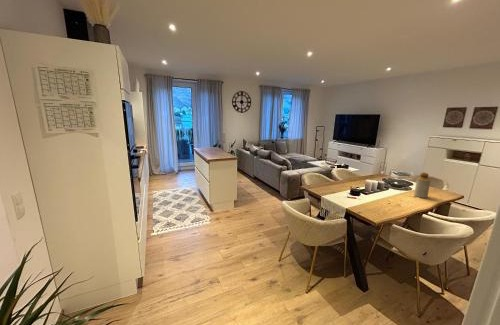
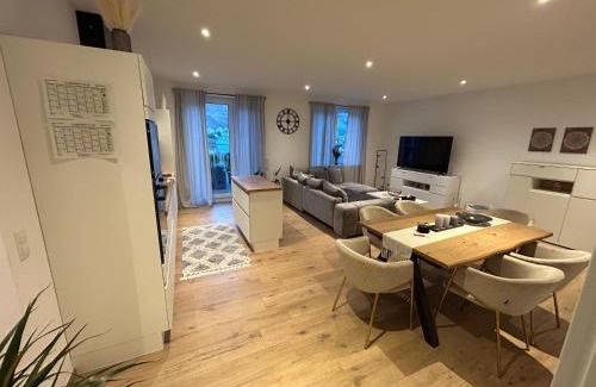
- bottle (422, 184)
